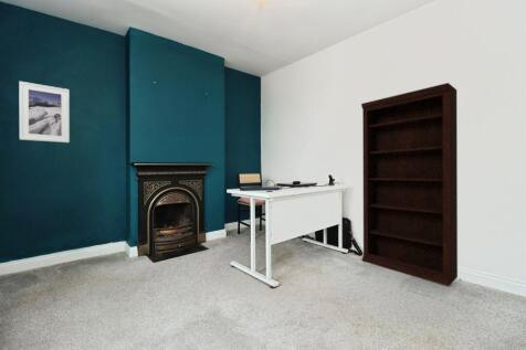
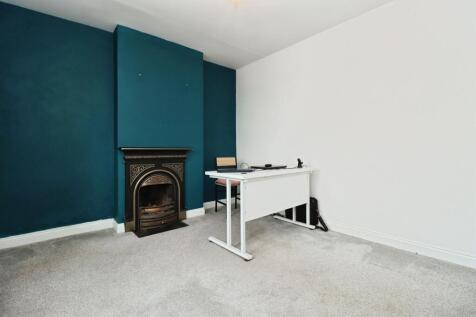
- bookshelf (404, 182)
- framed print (45, 113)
